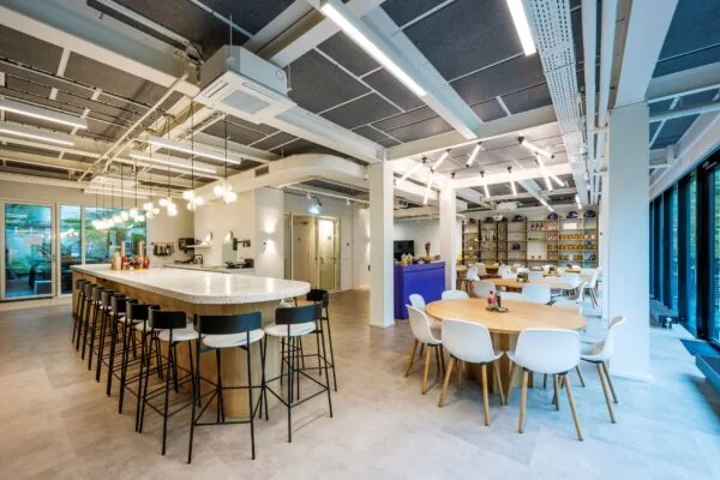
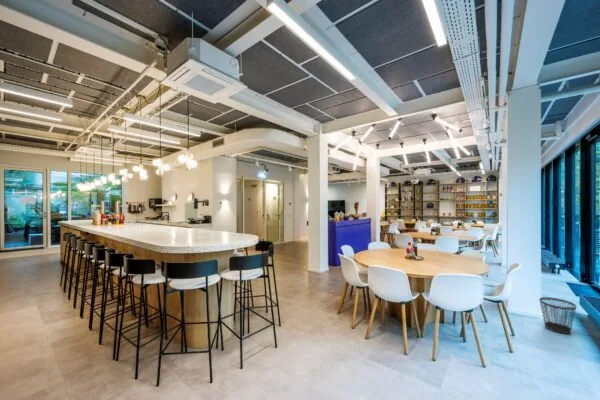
+ wastebasket (557, 315)
